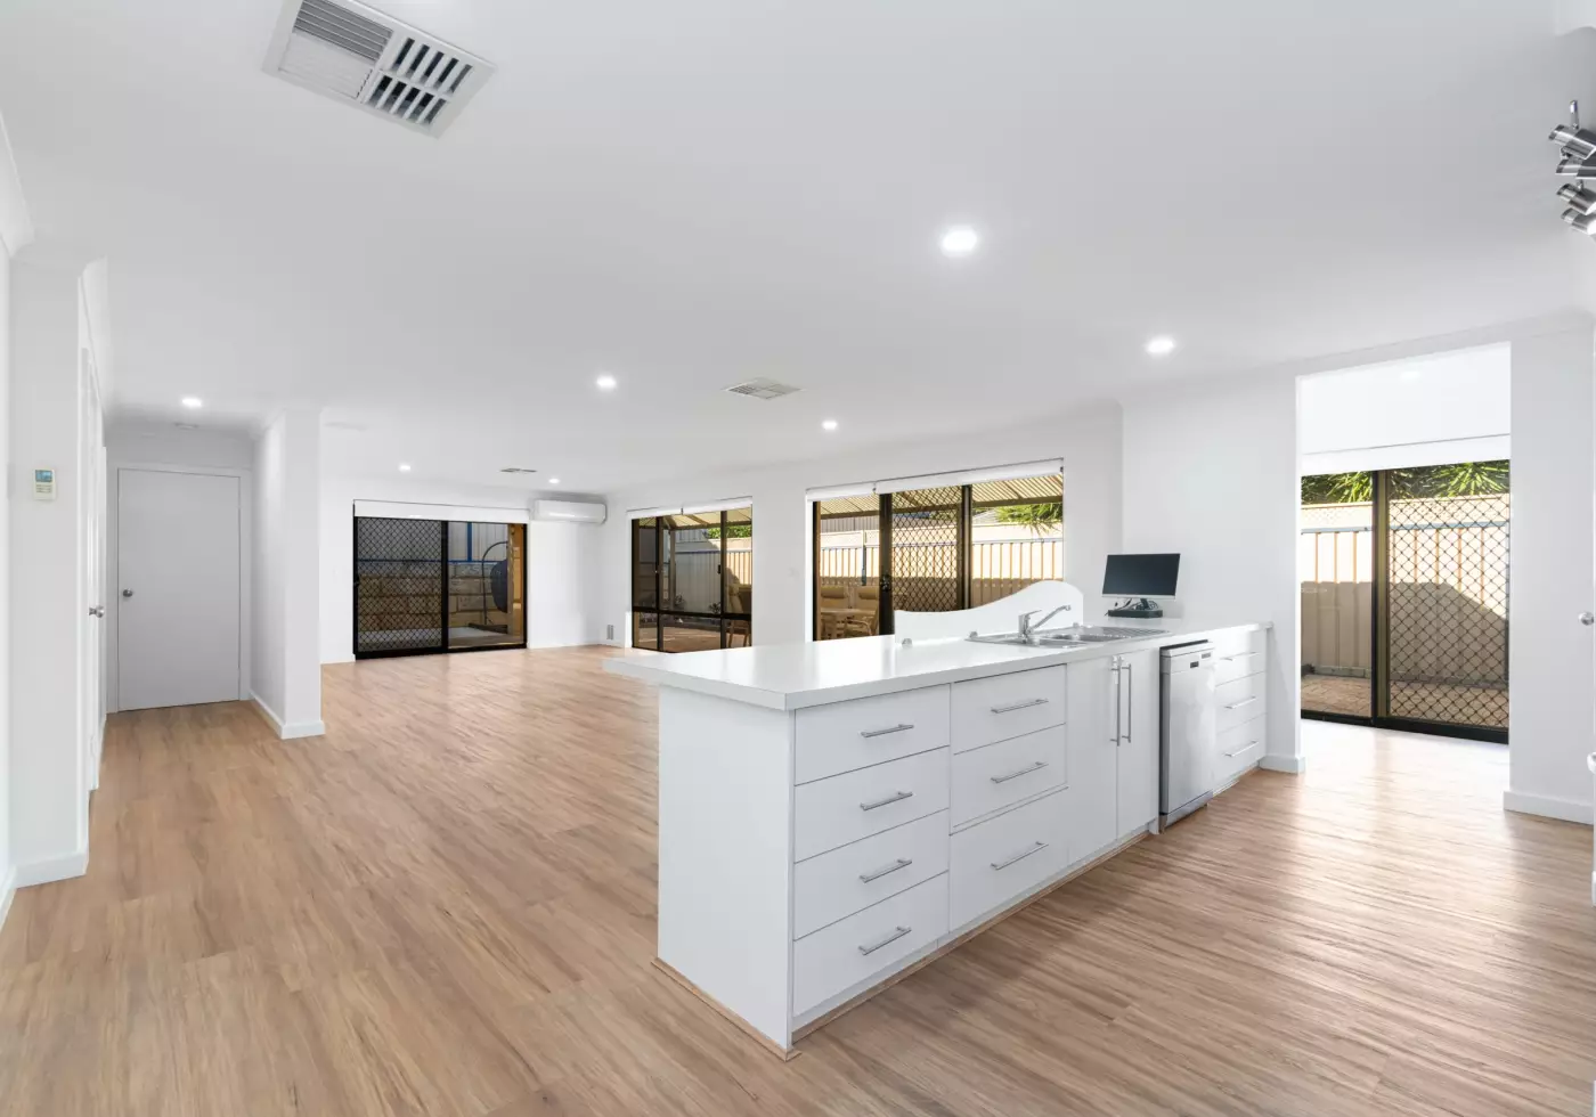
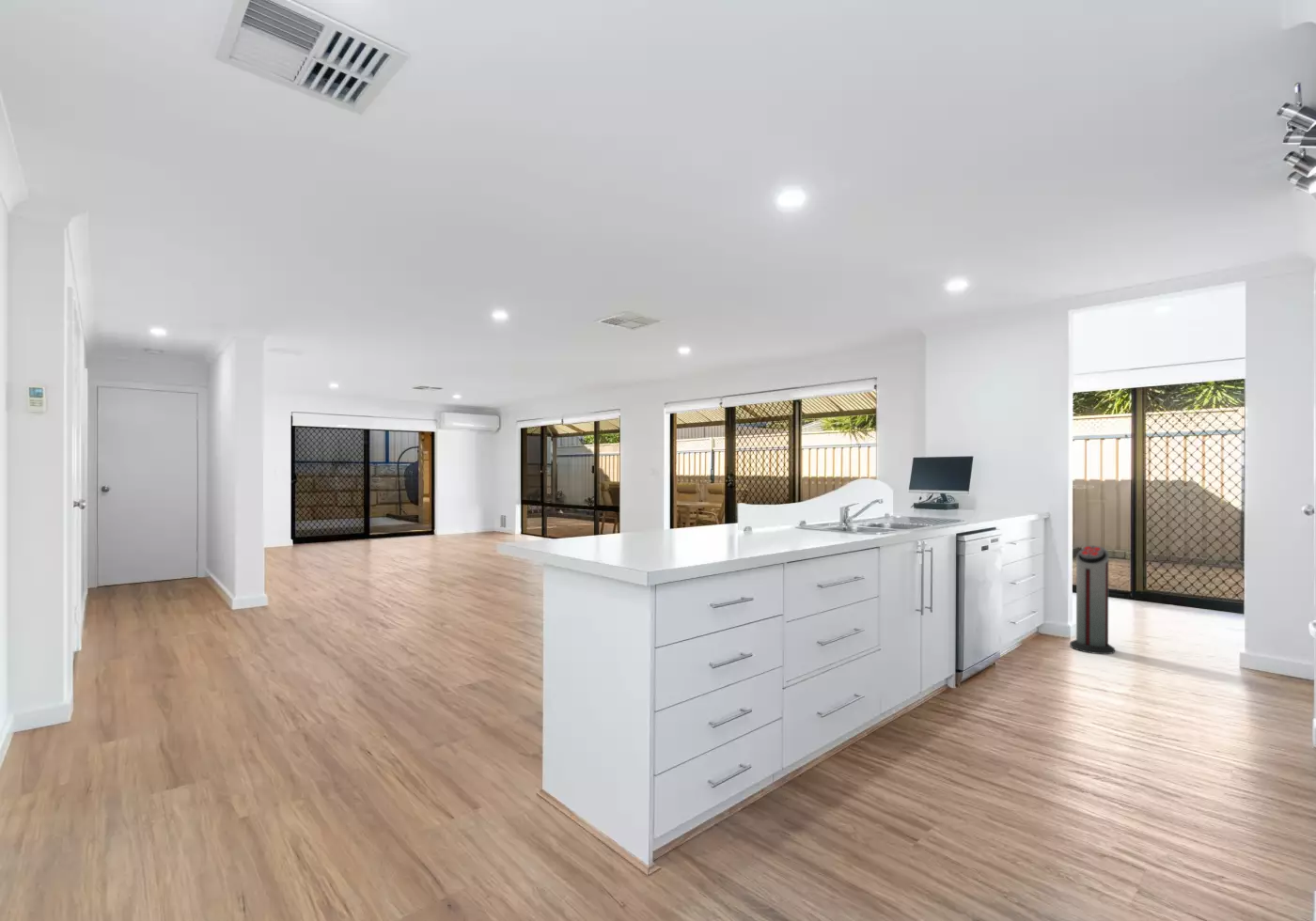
+ air purifier (1091, 597)
